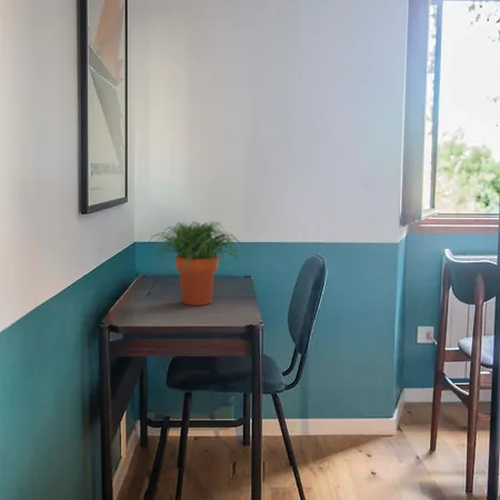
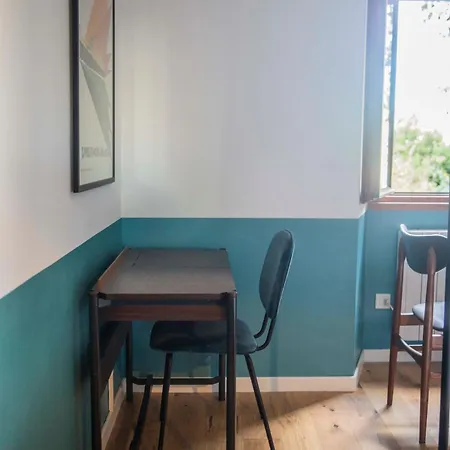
- potted plant (198, 261)
